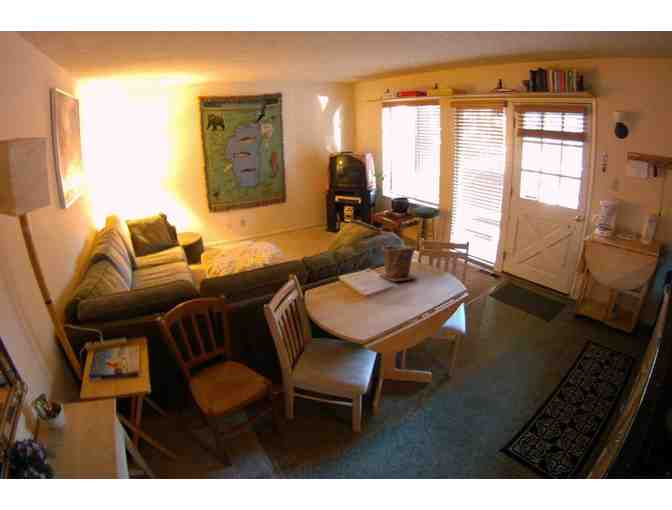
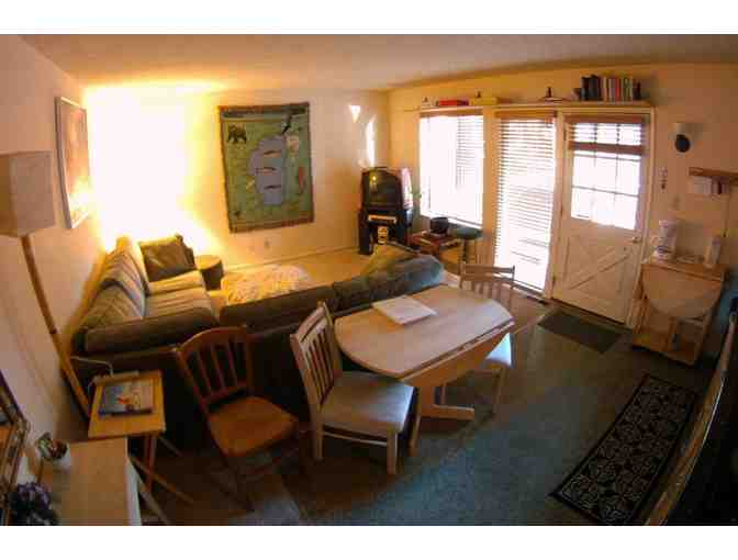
- plant pot (398, 261)
